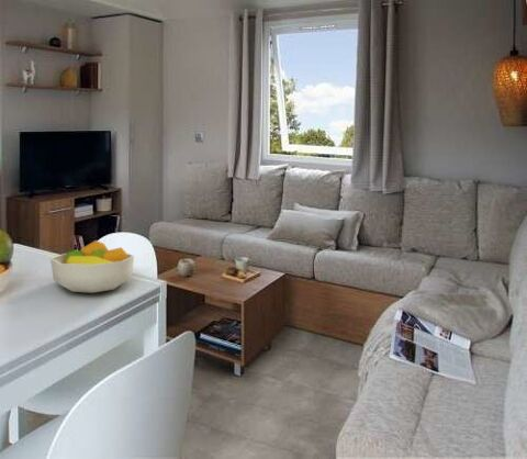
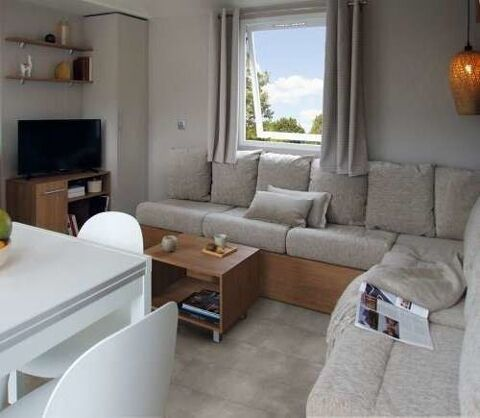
- fruit bowl (92, 265)
